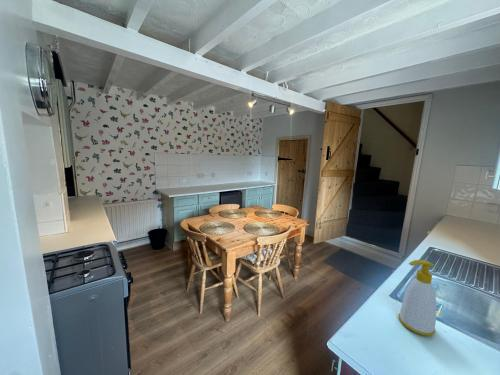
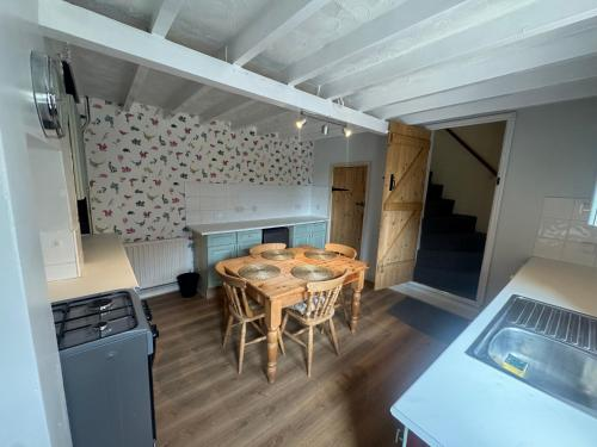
- soap bottle (420, 293)
